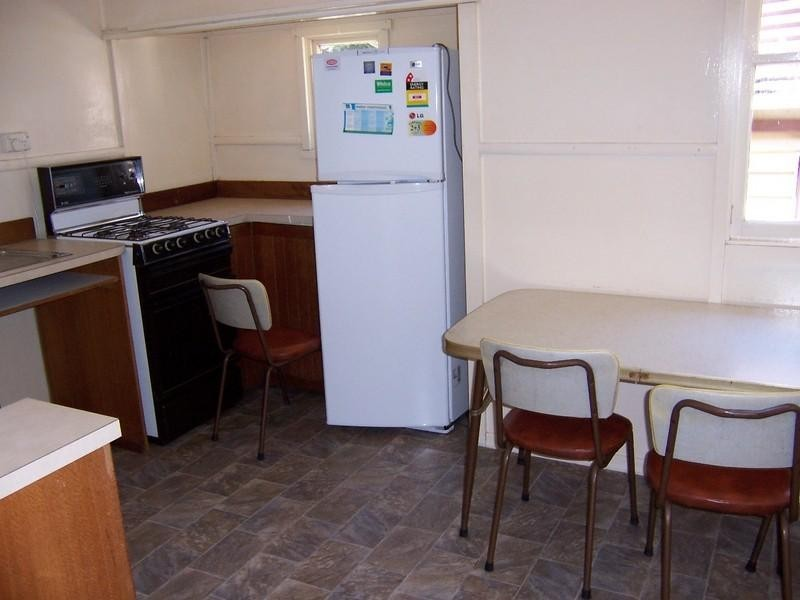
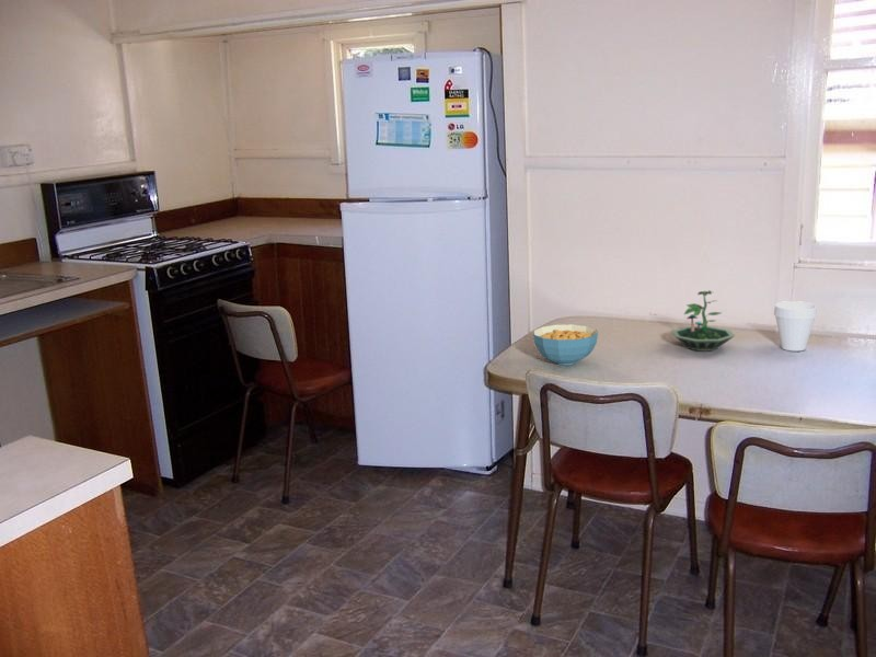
+ cup (794, 326)
+ terrarium (704, 301)
+ cereal bowl (565, 347)
